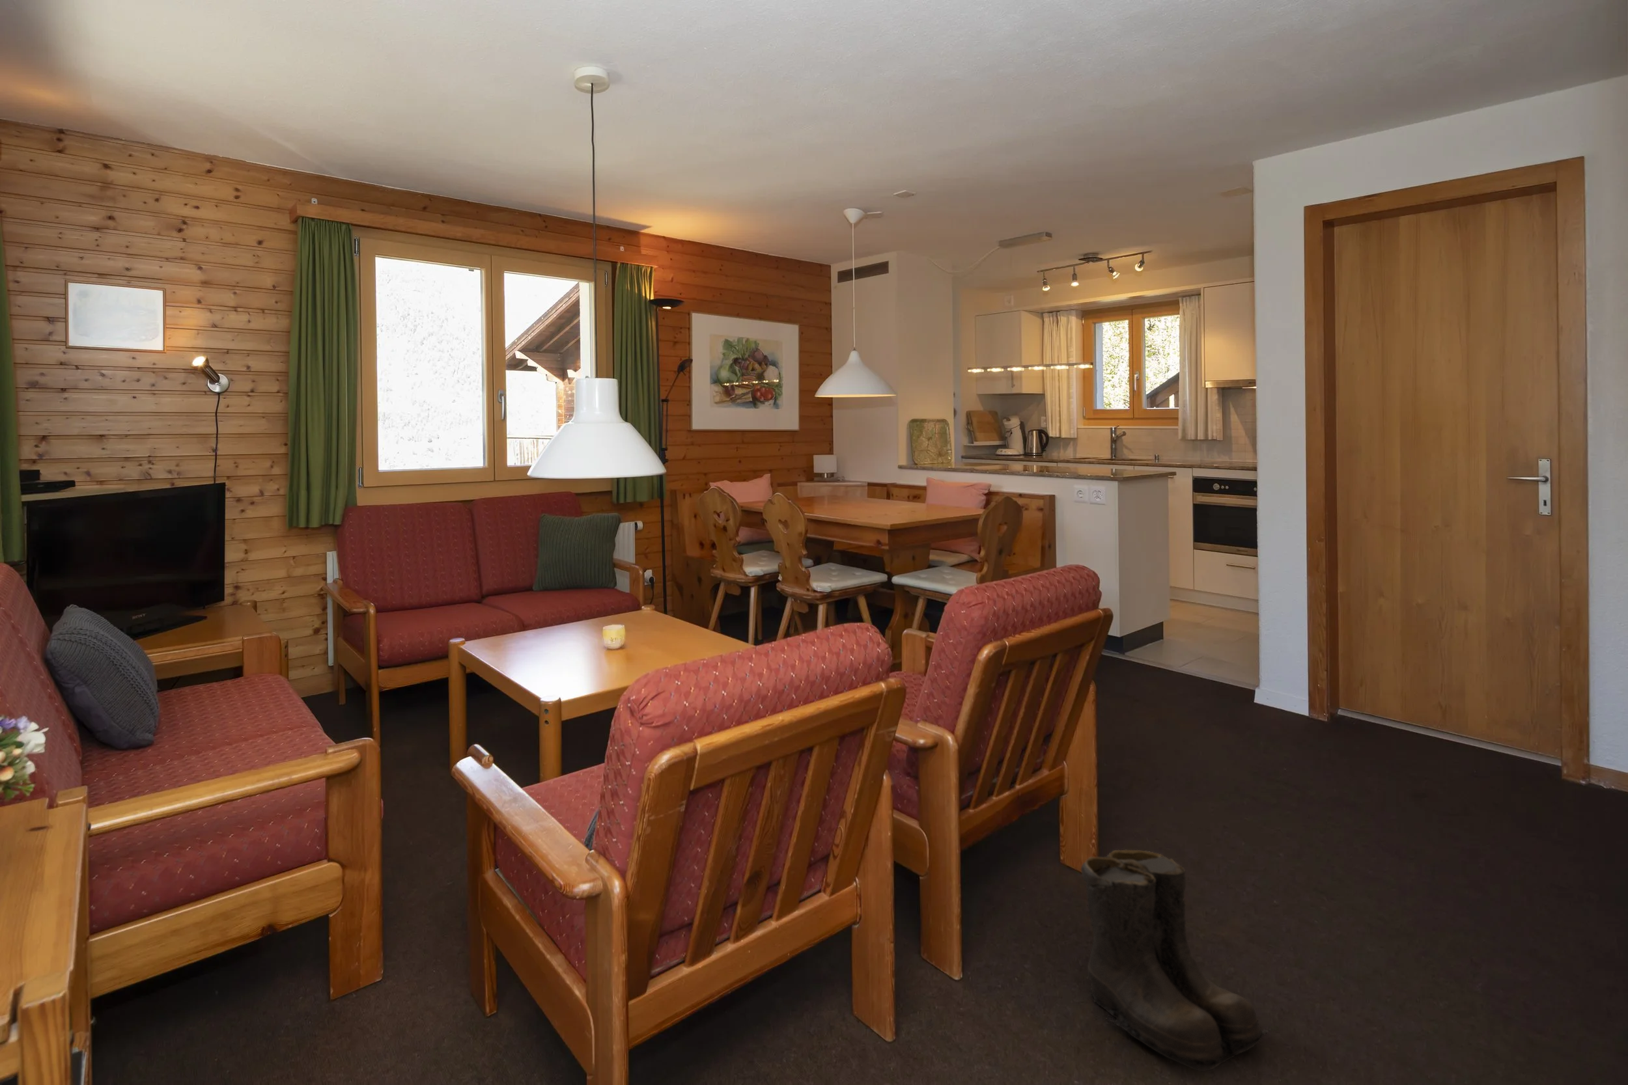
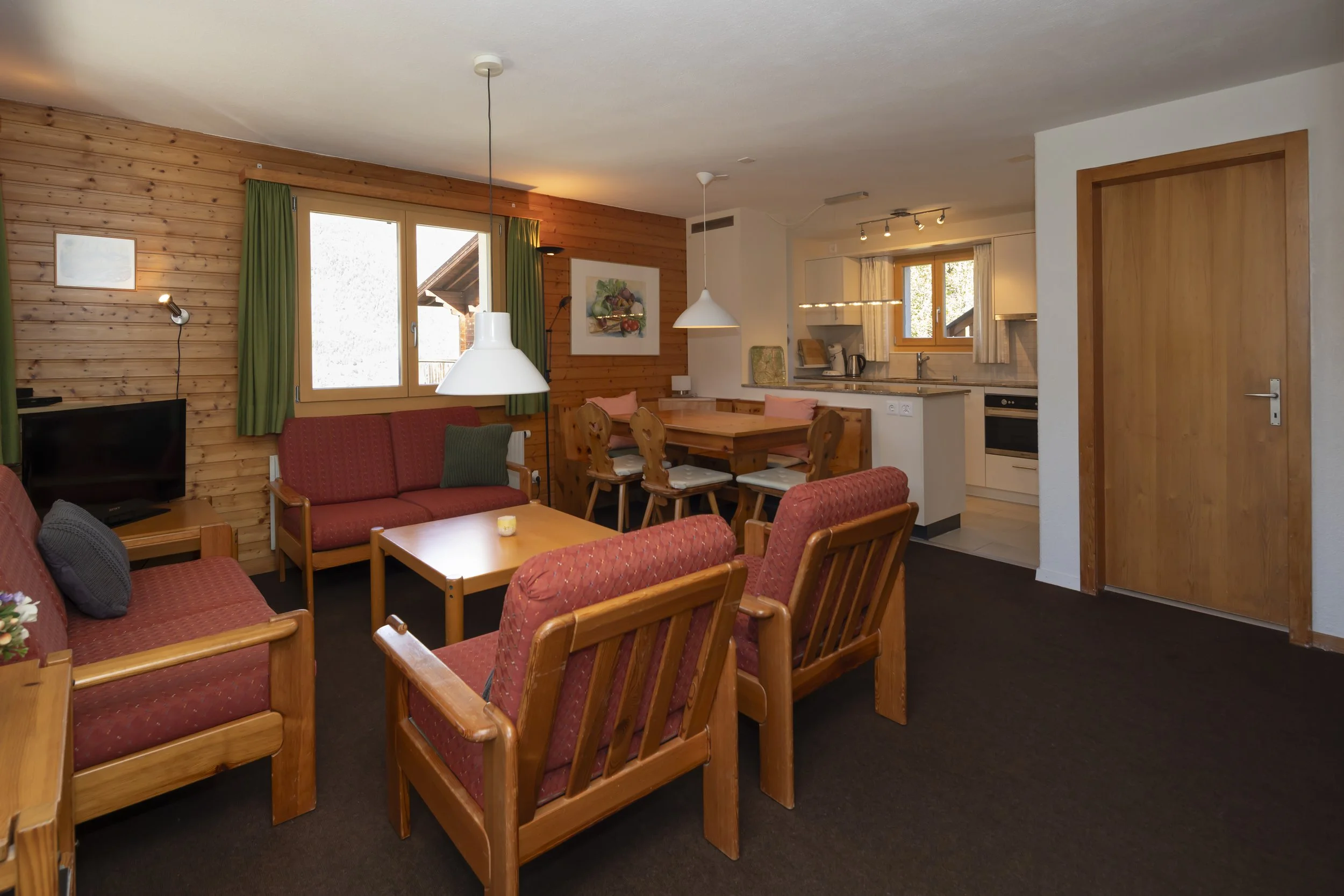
- boots (1164, 947)
